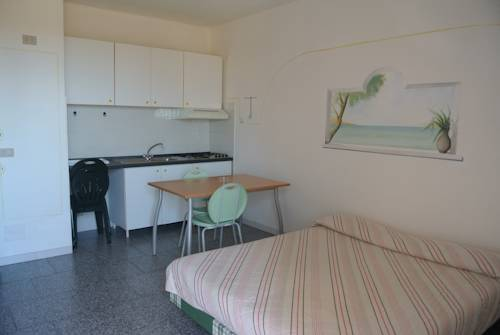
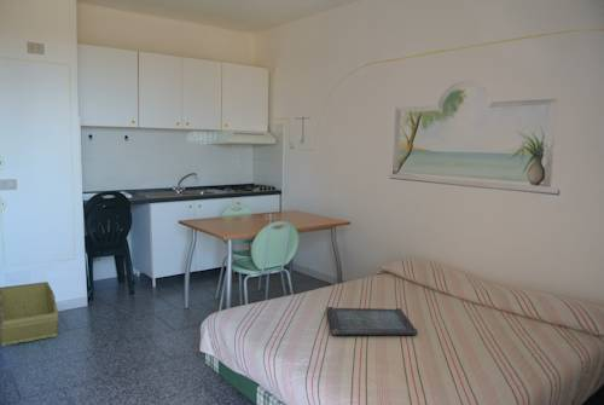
+ storage bin (27, 312)
+ serving tray (368, 320)
